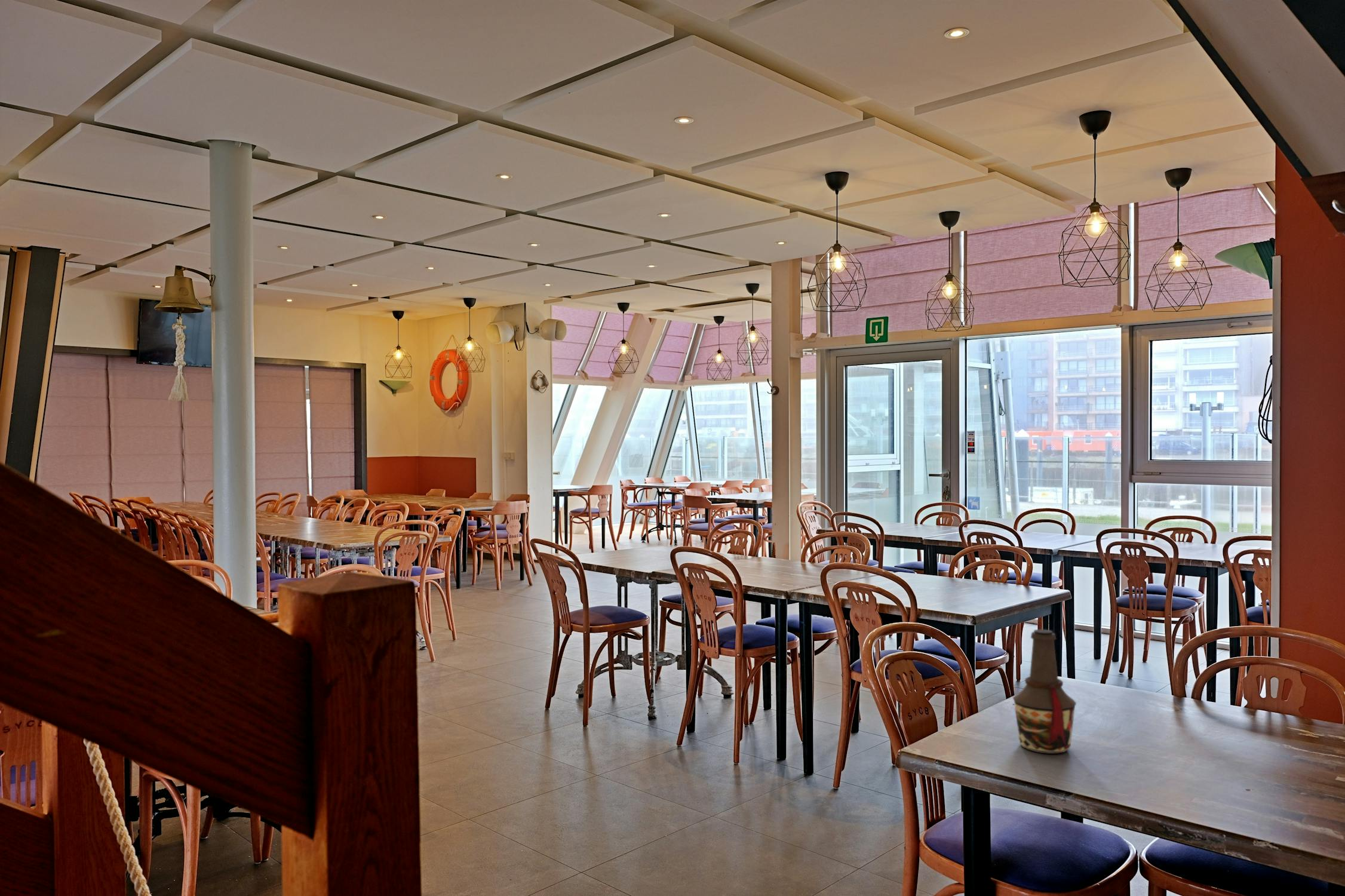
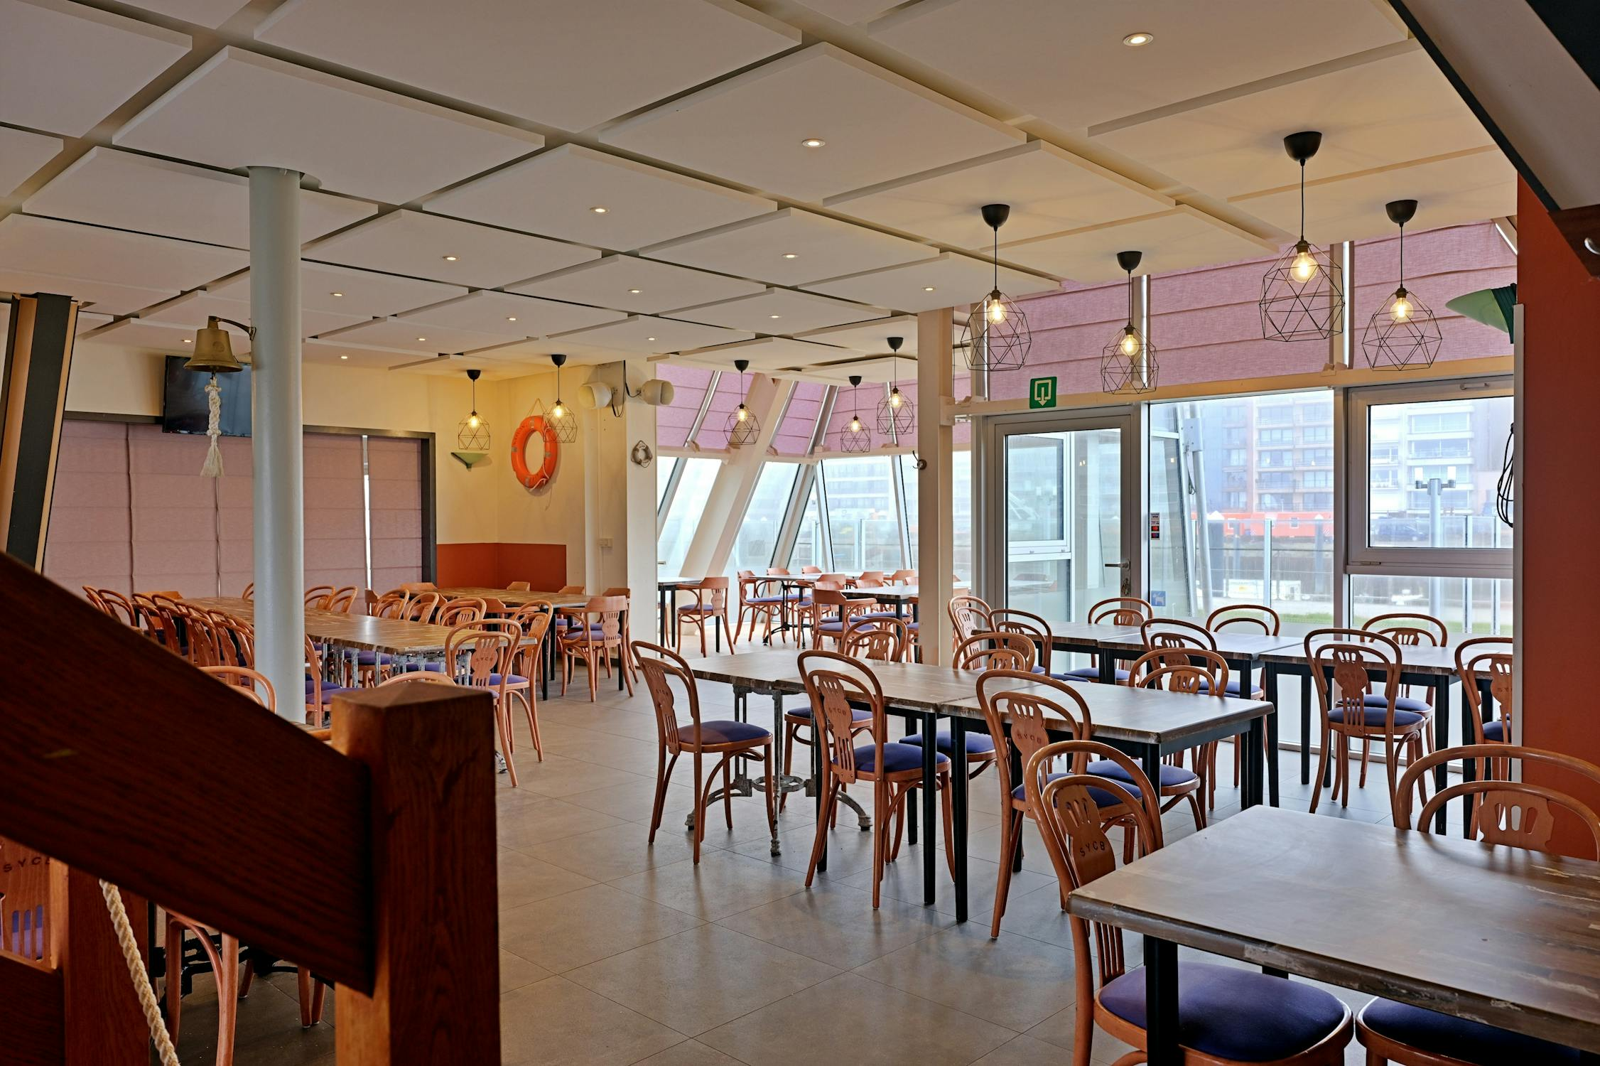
- bottle (1045, 689)
